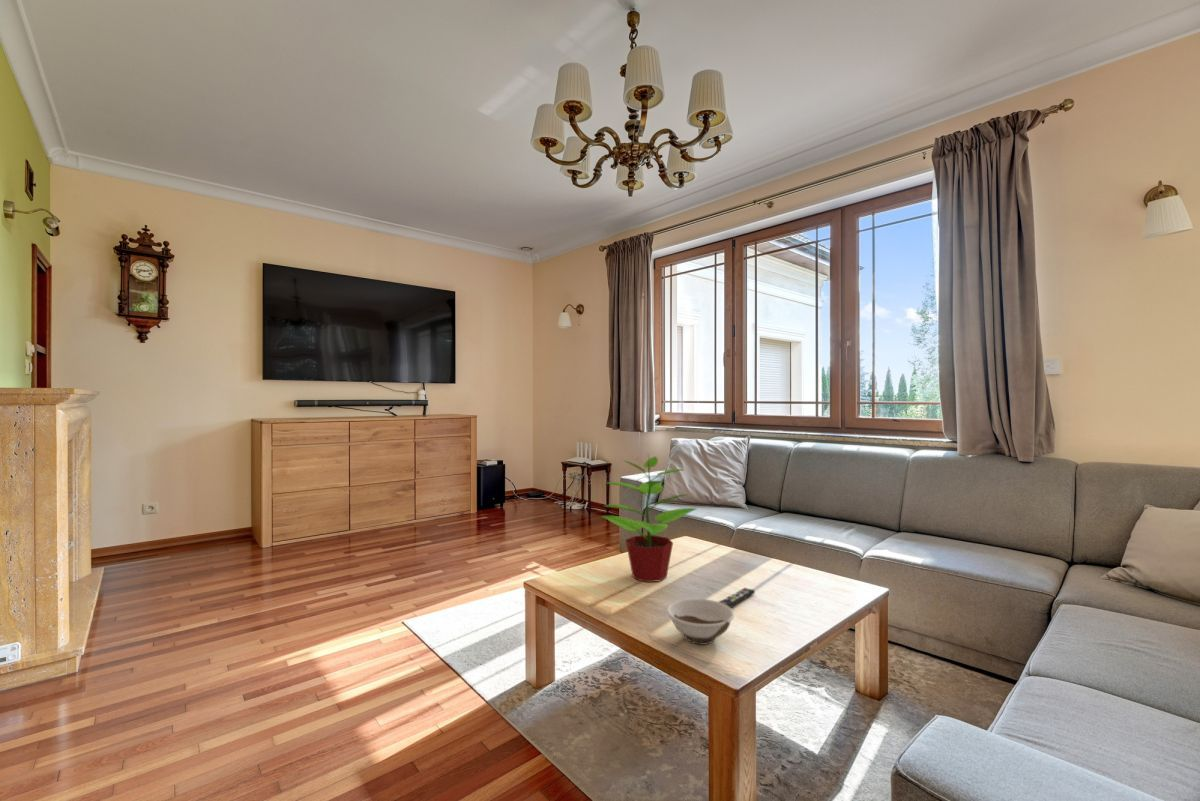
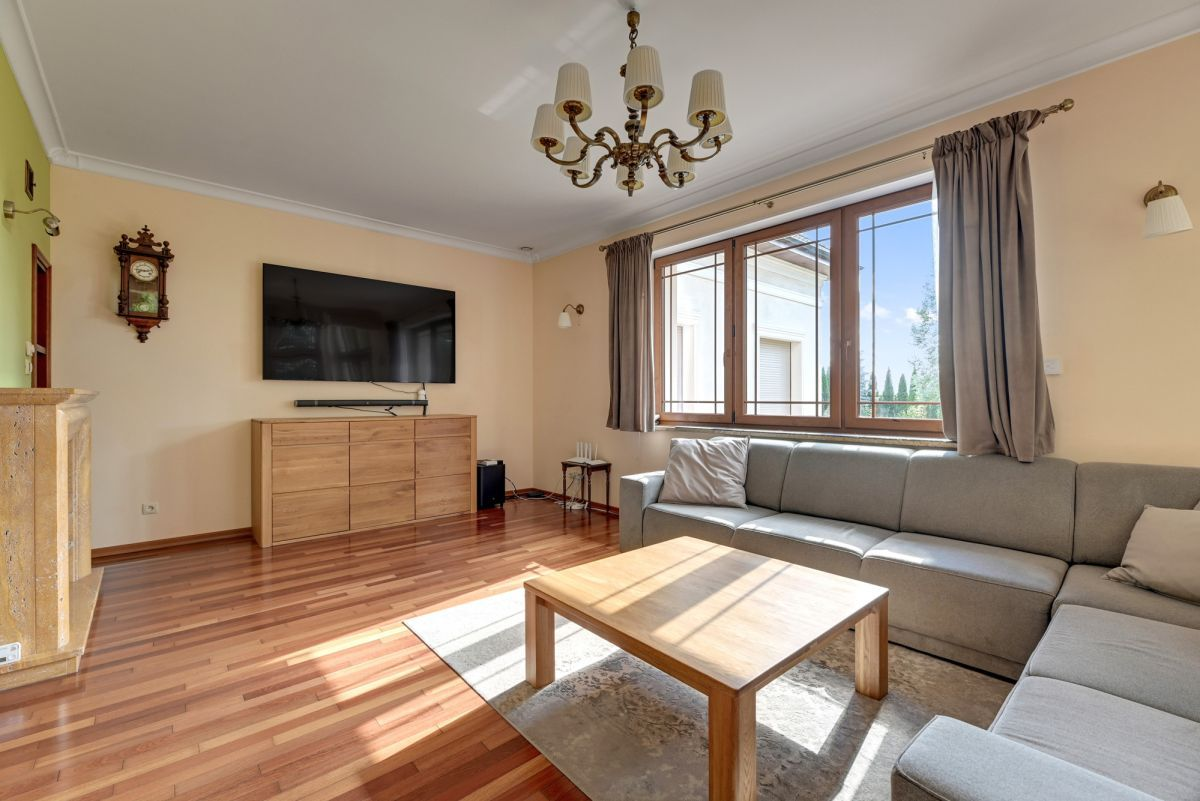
- potted plant (648, 515)
- remote control (734, 599)
- bowl (700, 624)
